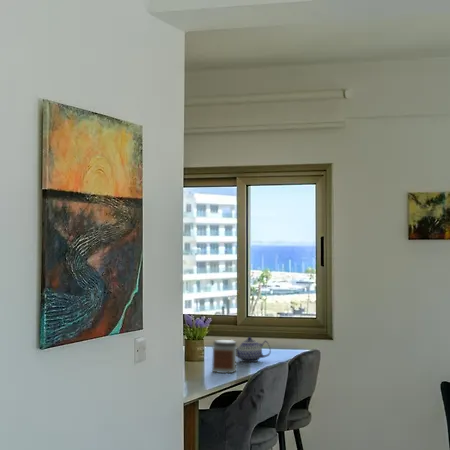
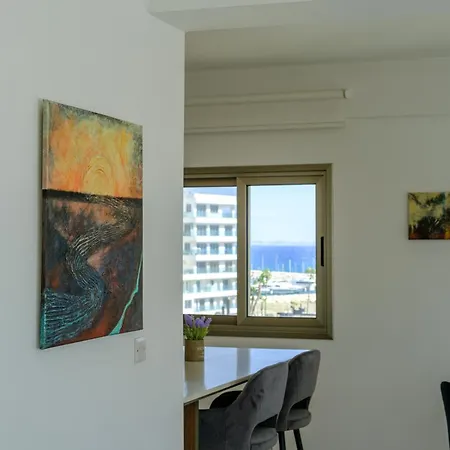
- jar (224, 356)
- teapot (250, 348)
